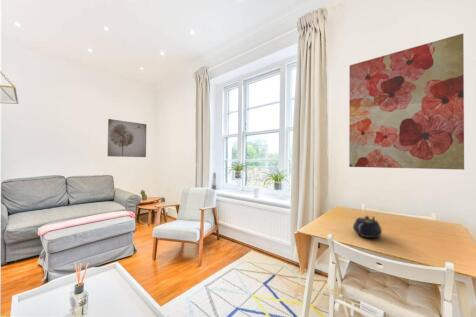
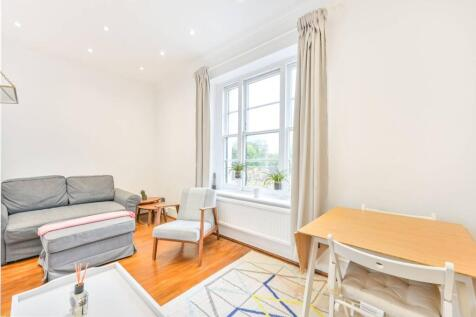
- teapot (367, 225)
- wall art (398, 109)
- wall art (128, 139)
